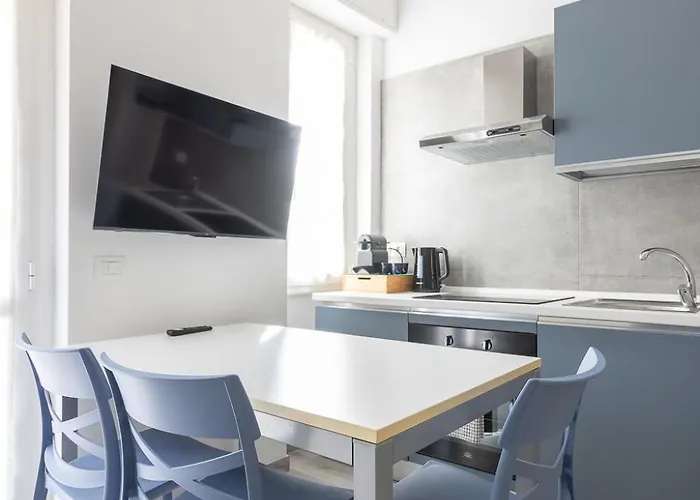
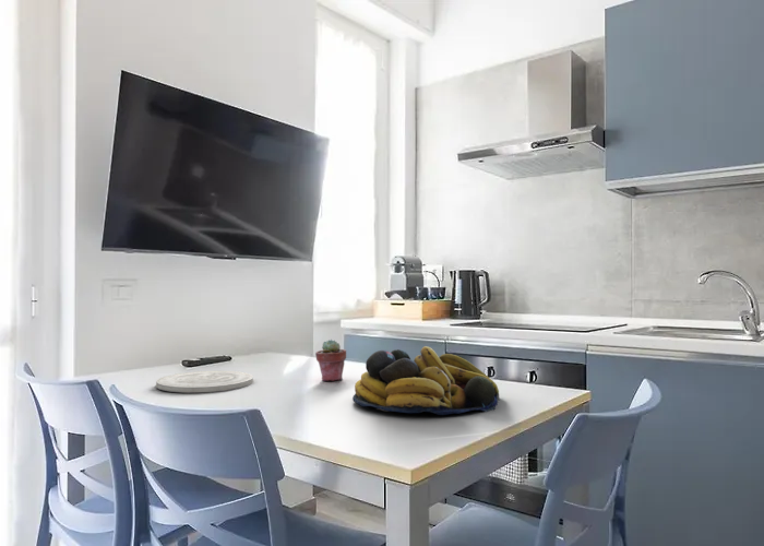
+ plate (205, 380)
+ potted succulent (331, 359)
+ fruit bowl (425, 373)
